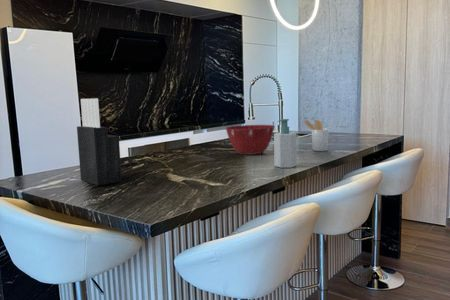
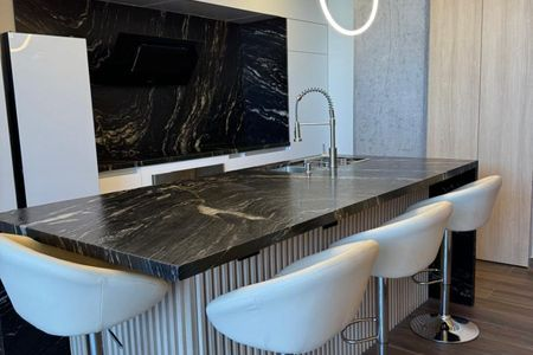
- knife block (100, 139)
- soap bottle (285, 142)
- utensil holder (315, 134)
- mixing bowl (250, 139)
